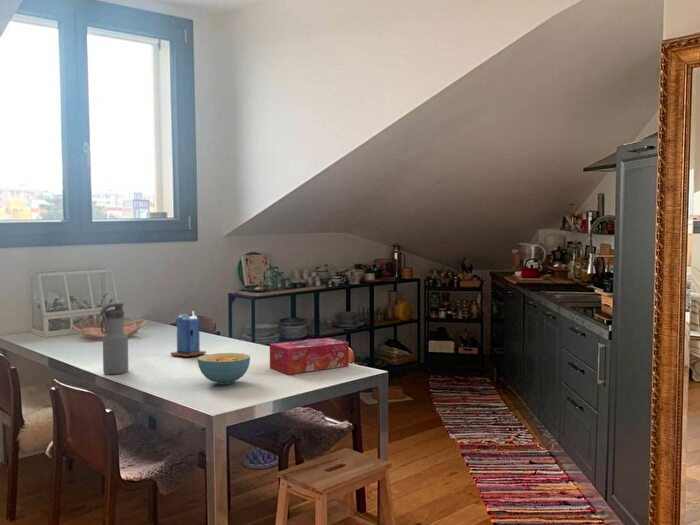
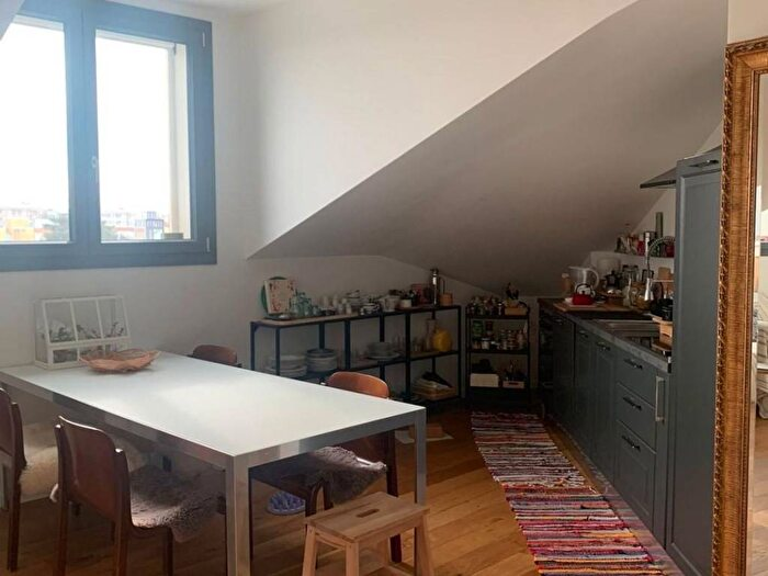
- candle (188, 332)
- water bottle (114, 338)
- cereal bowl (224, 370)
- tissue box (309, 355)
